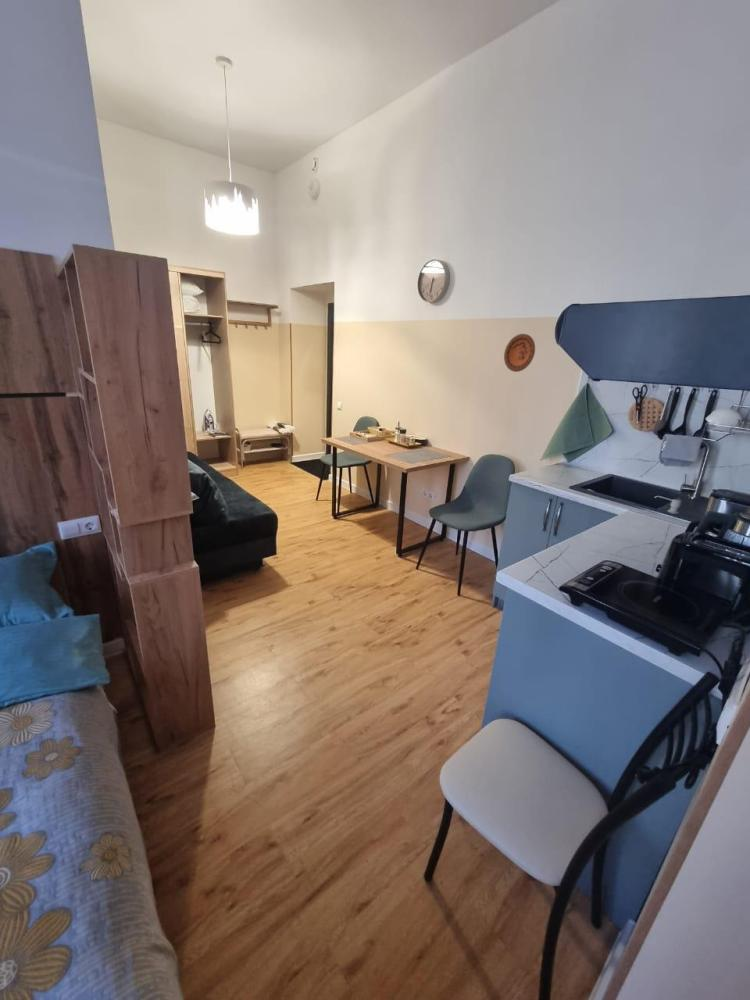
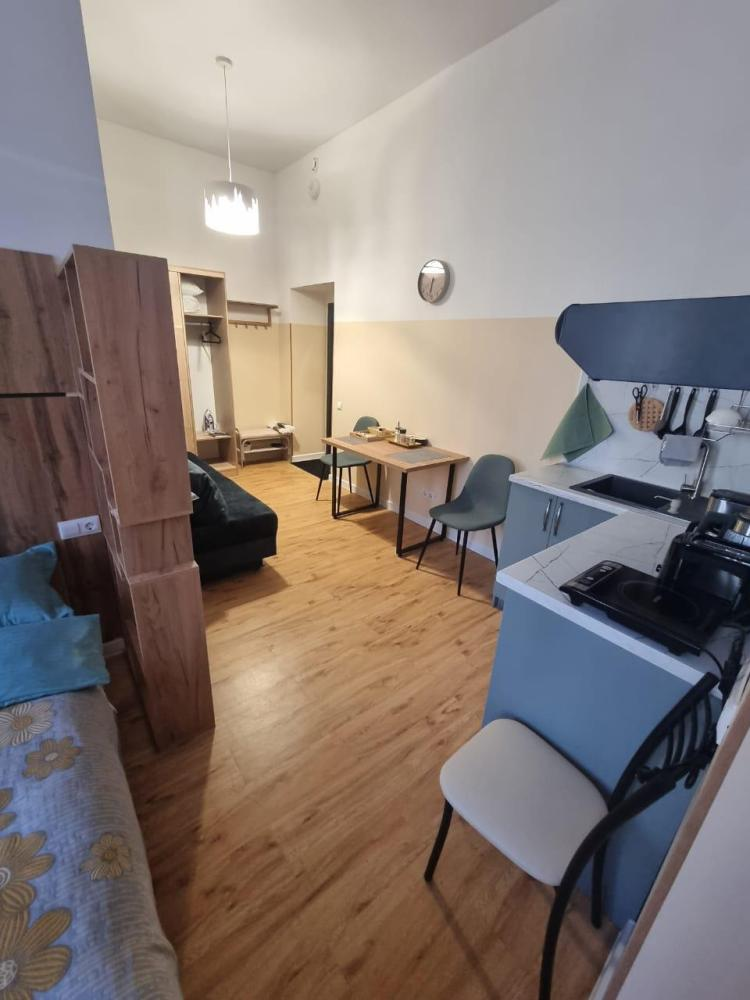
- decorative plate (519, 353)
